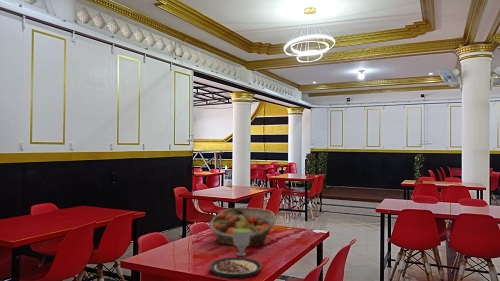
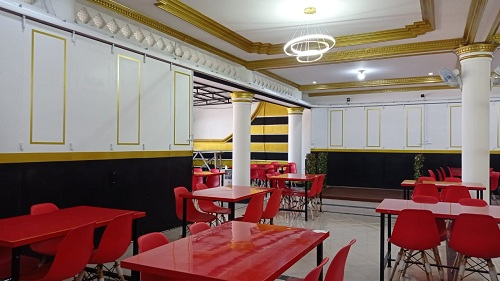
- plate (235, 266)
- fruit basket (242, 226)
- cup (241, 242)
